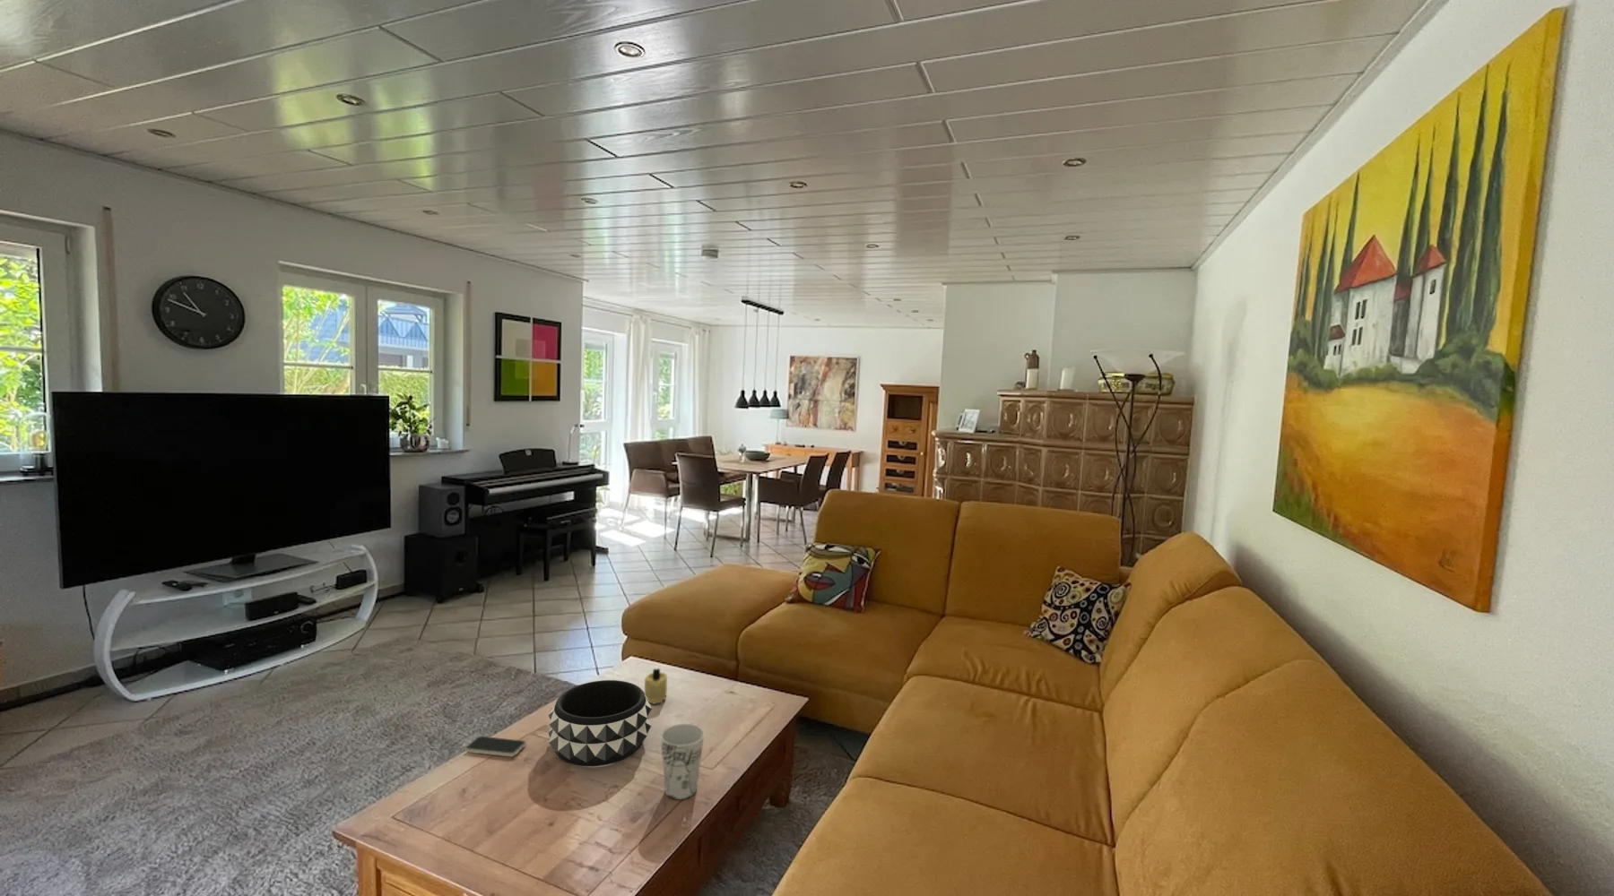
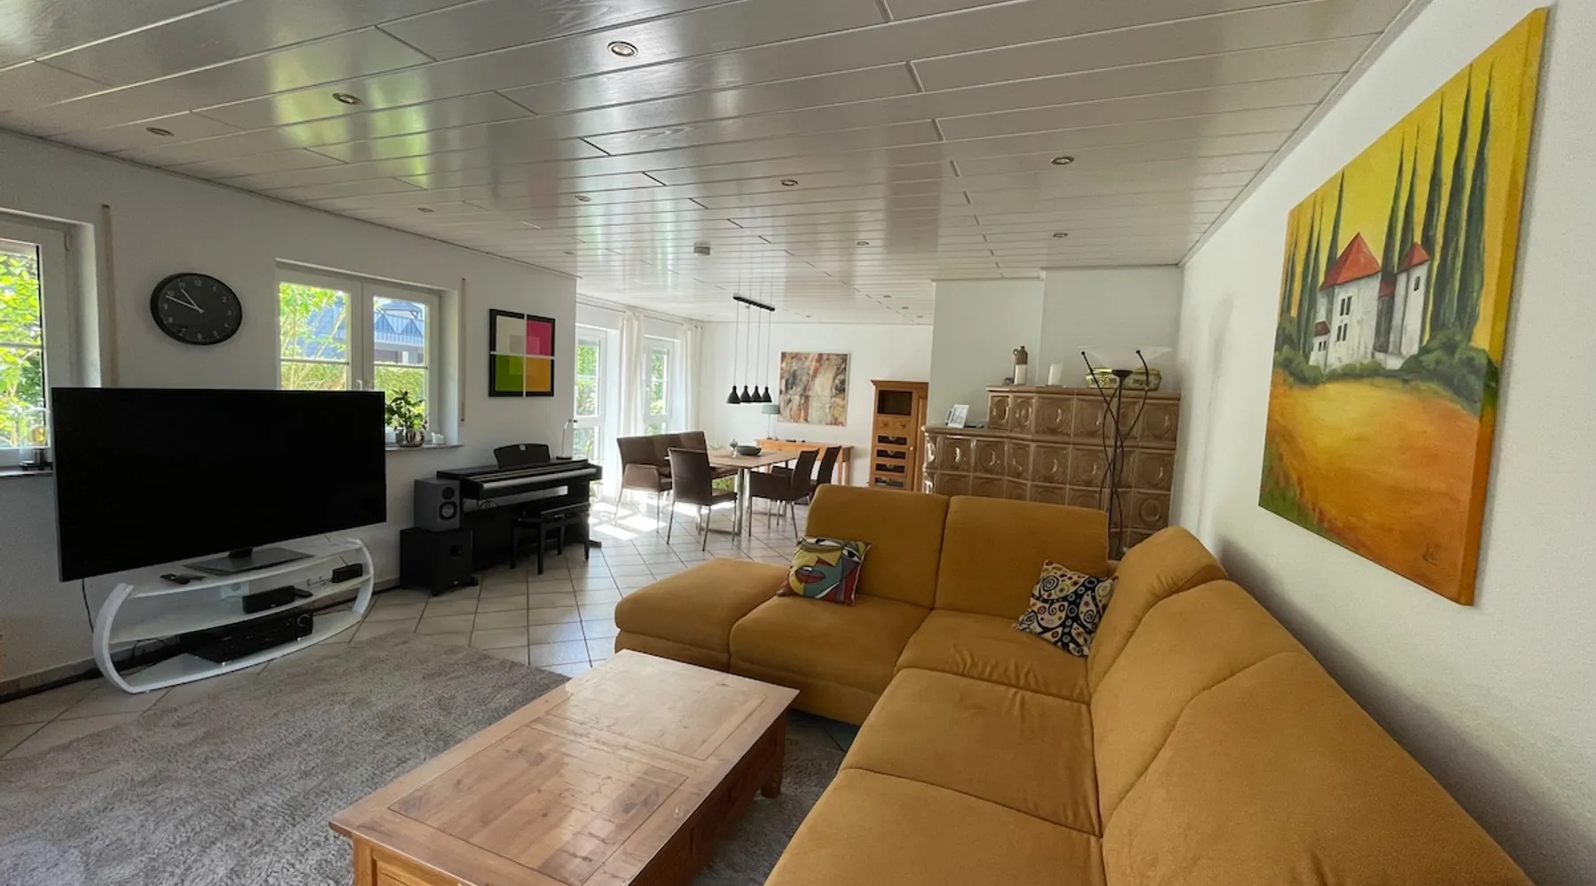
- cup (681, 761)
- candle (655, 684)
- smartphone (496, 746)
- decorative bowl (601, 721)
